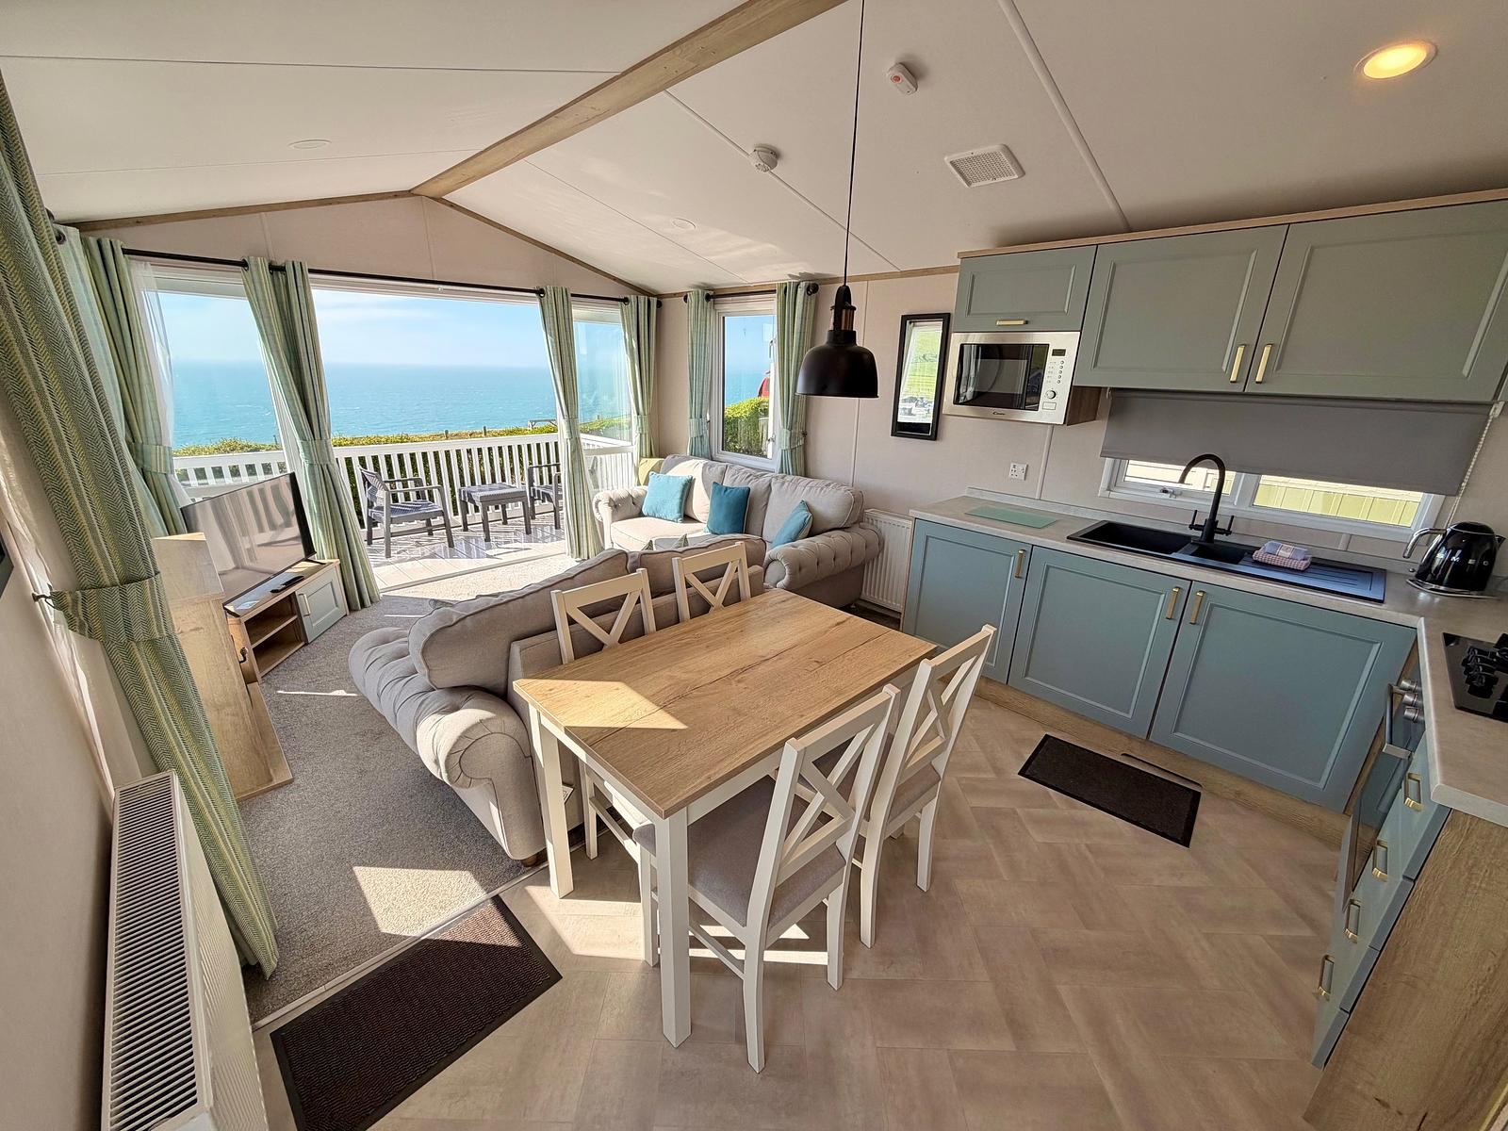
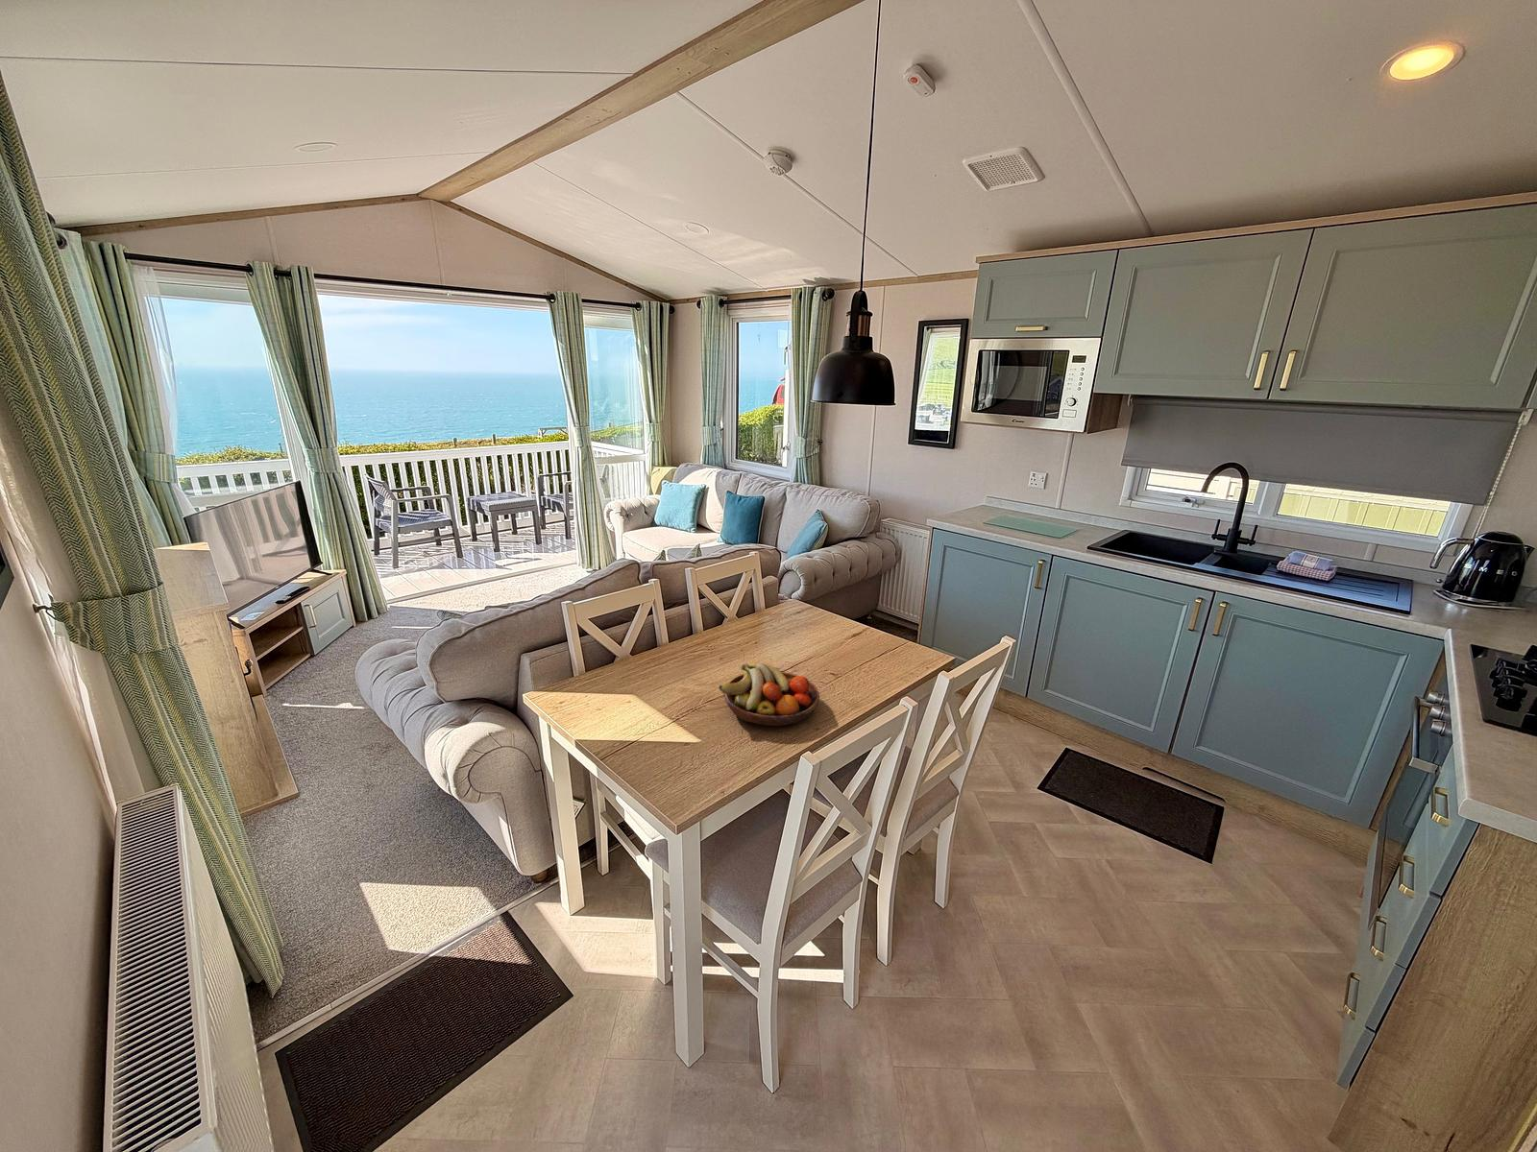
+ fruit bowl (771, 689)
